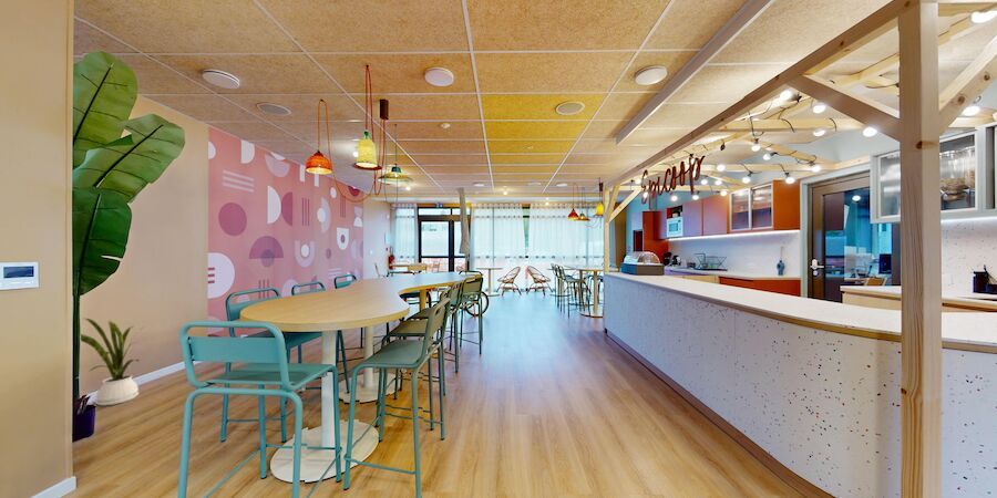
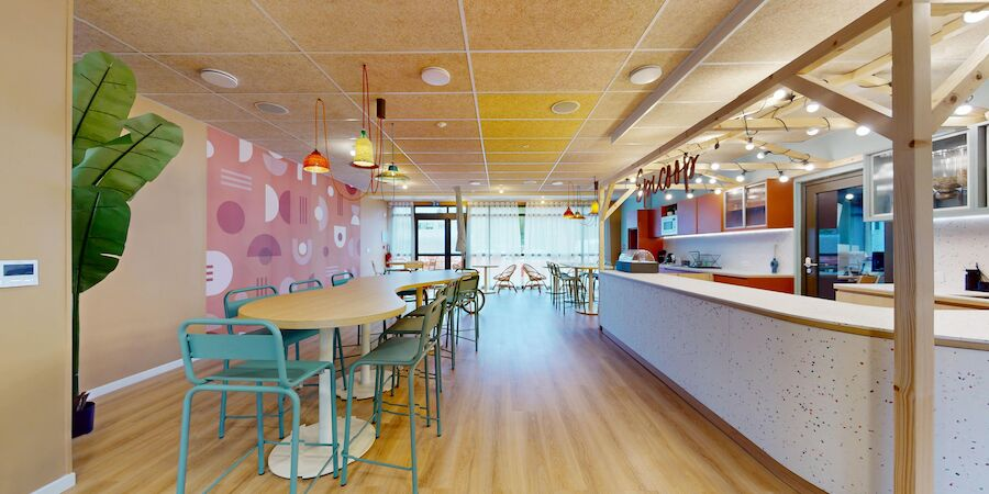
- house plant (112, 356)
